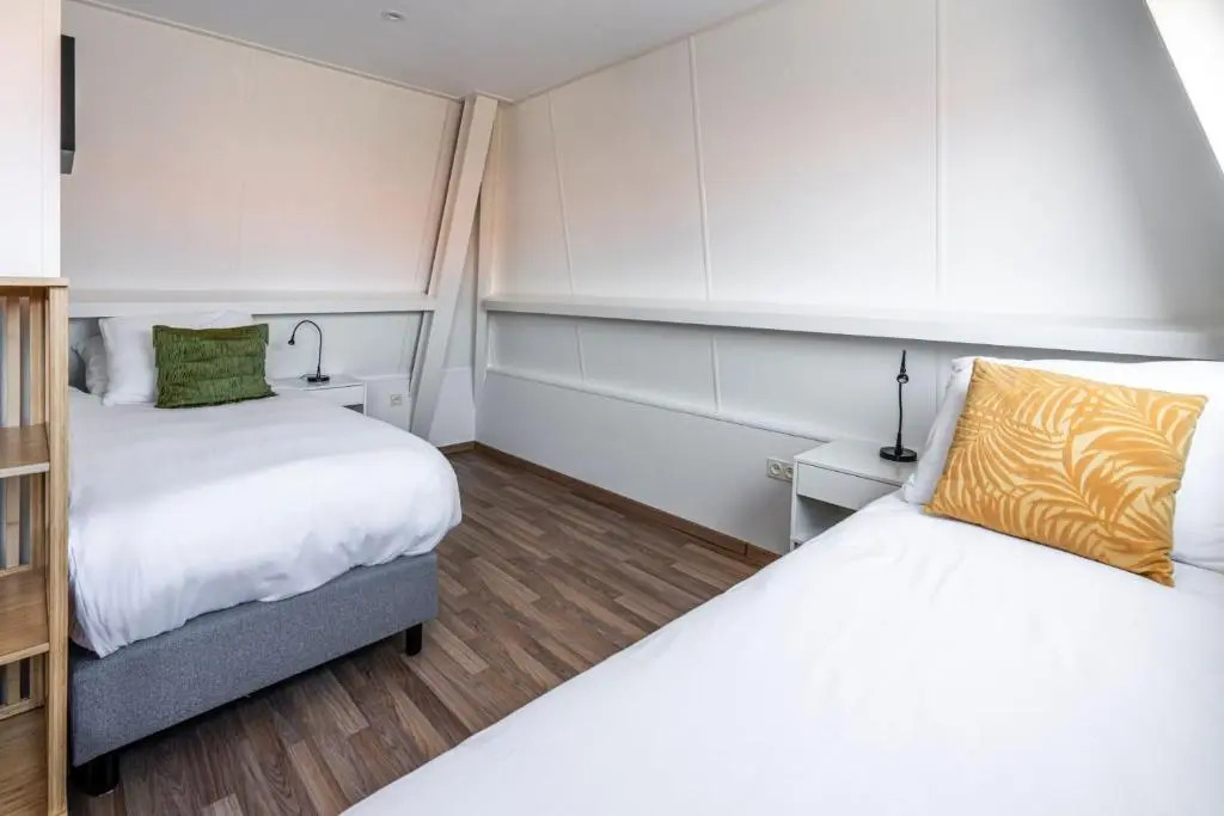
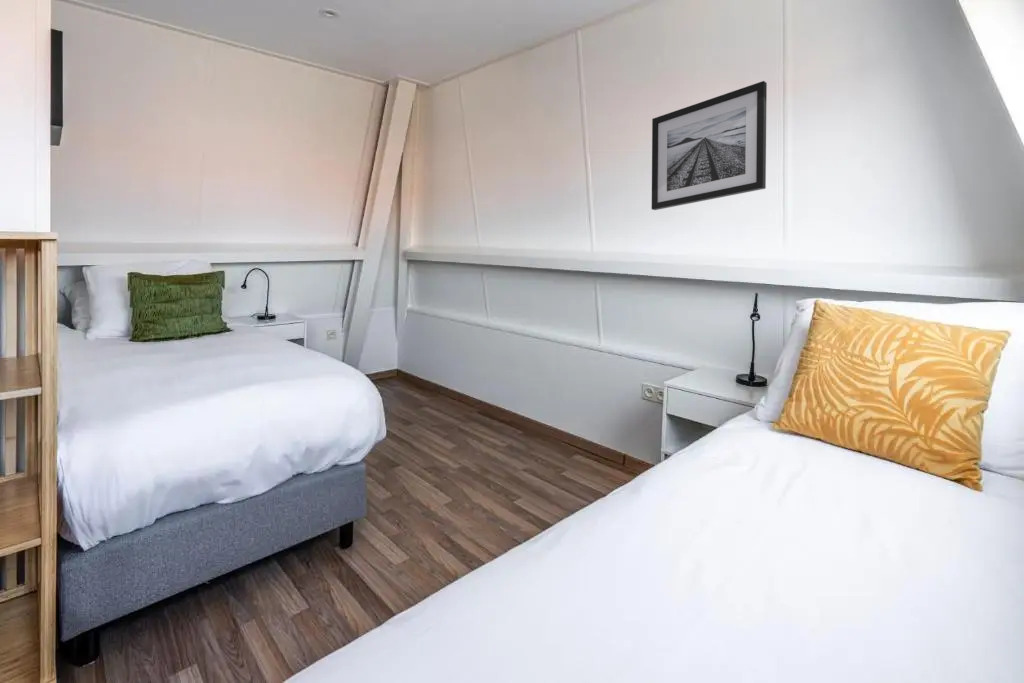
+ wall art (704, 151)
